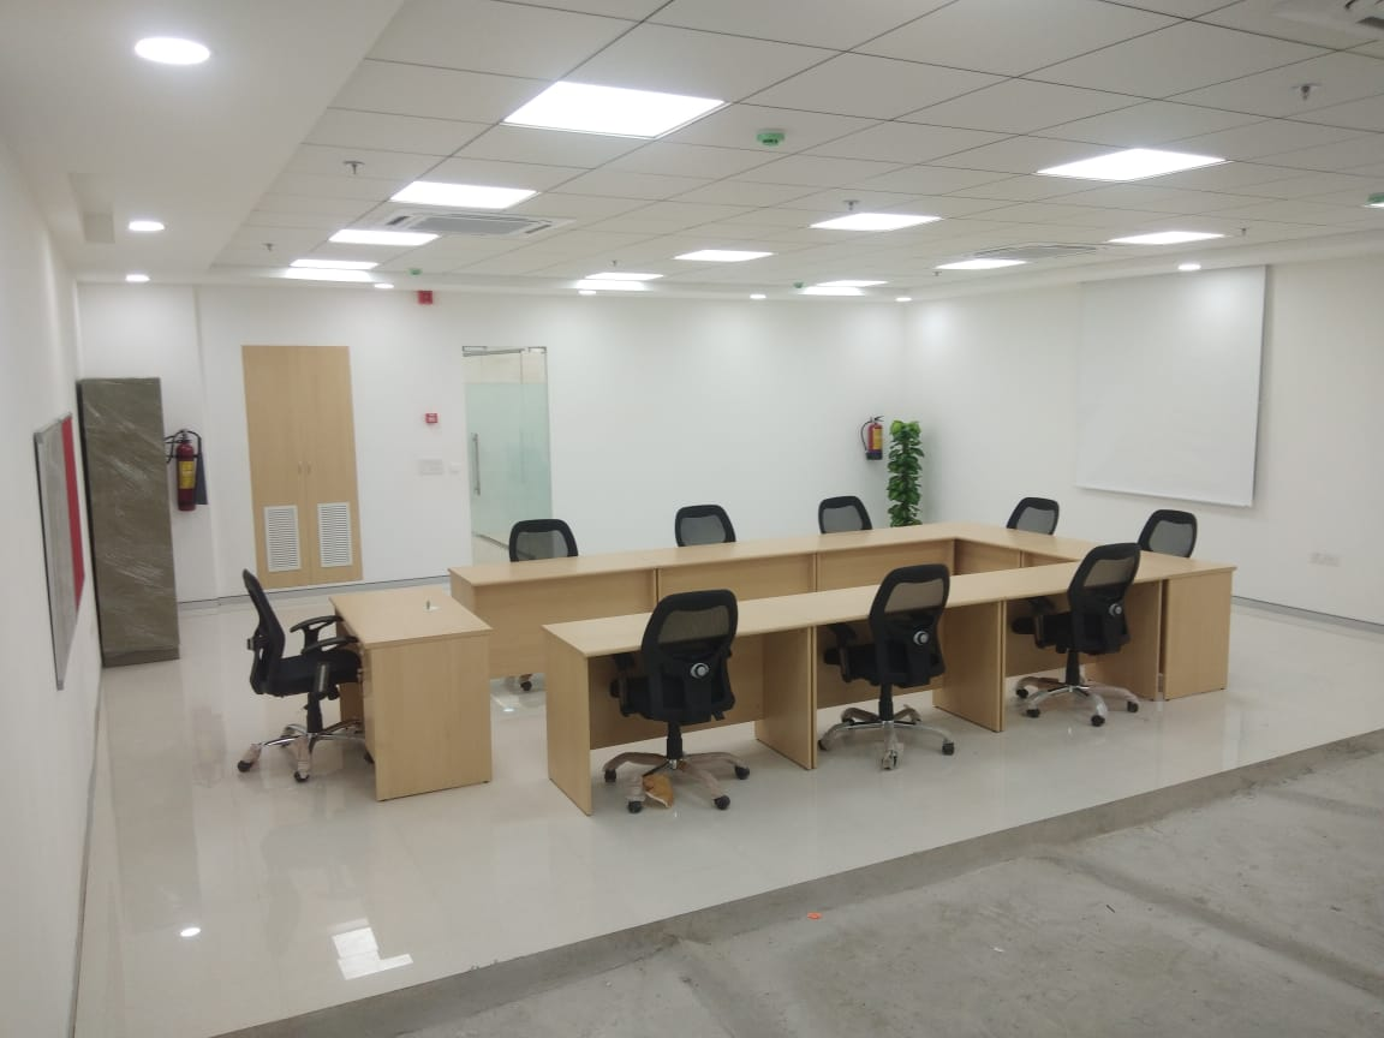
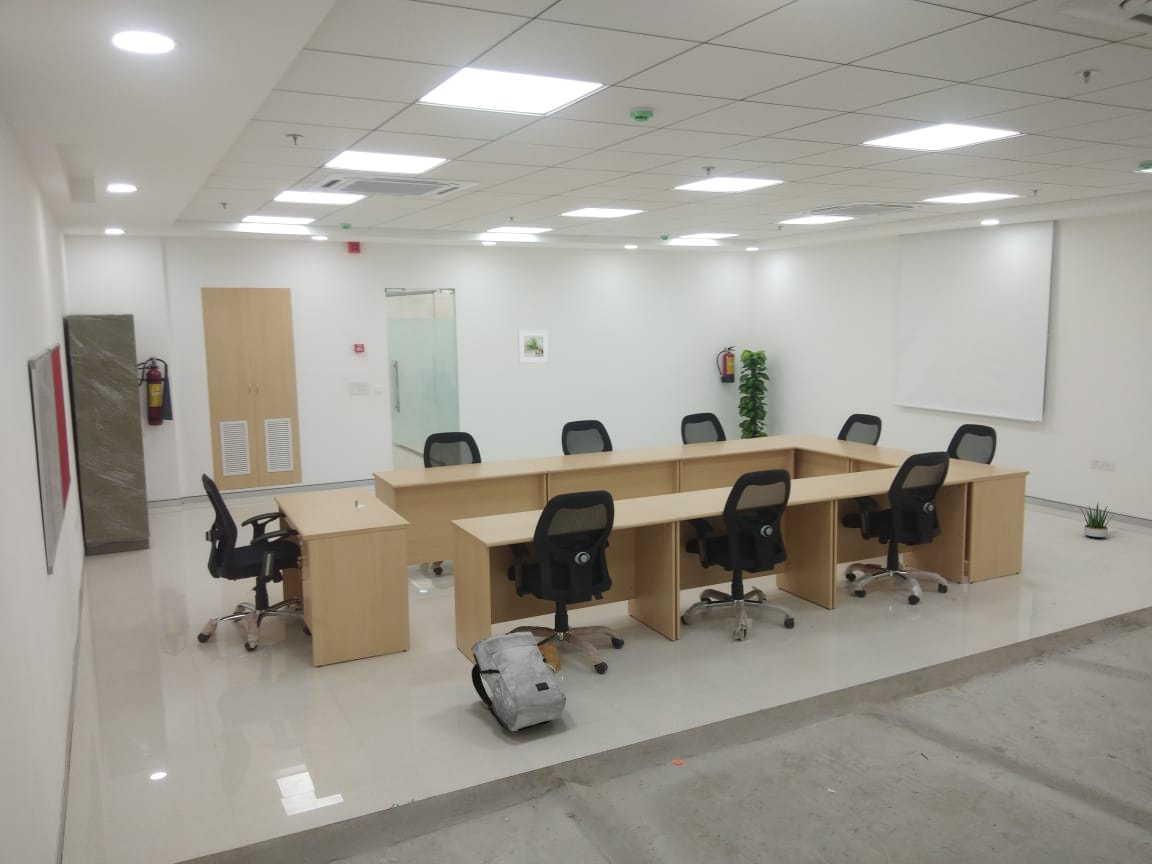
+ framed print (533, 346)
+ backpack (516, 678)
+ potted plant (1096, 520)
